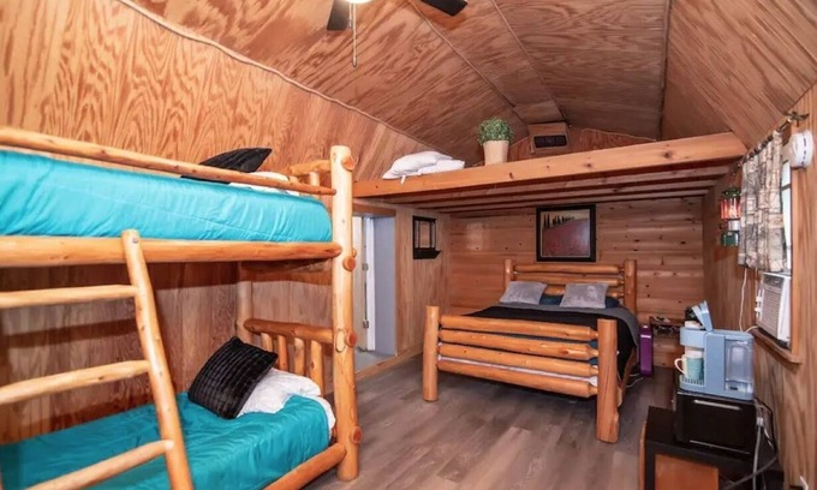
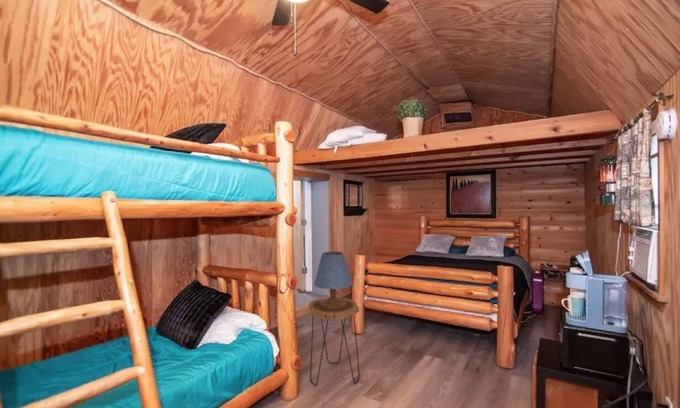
+ table lamp (333, 278)
+ side table (341, 340)
